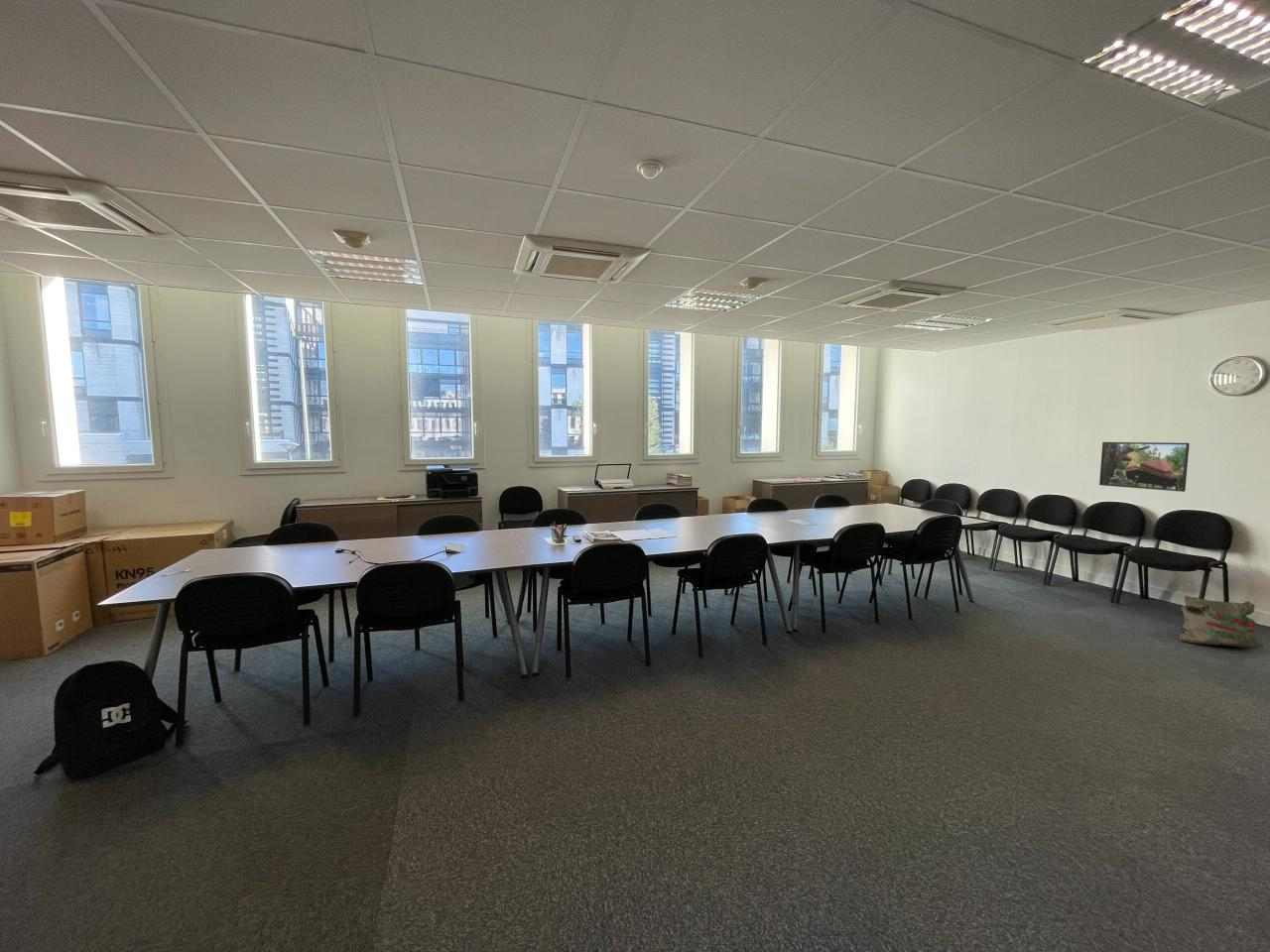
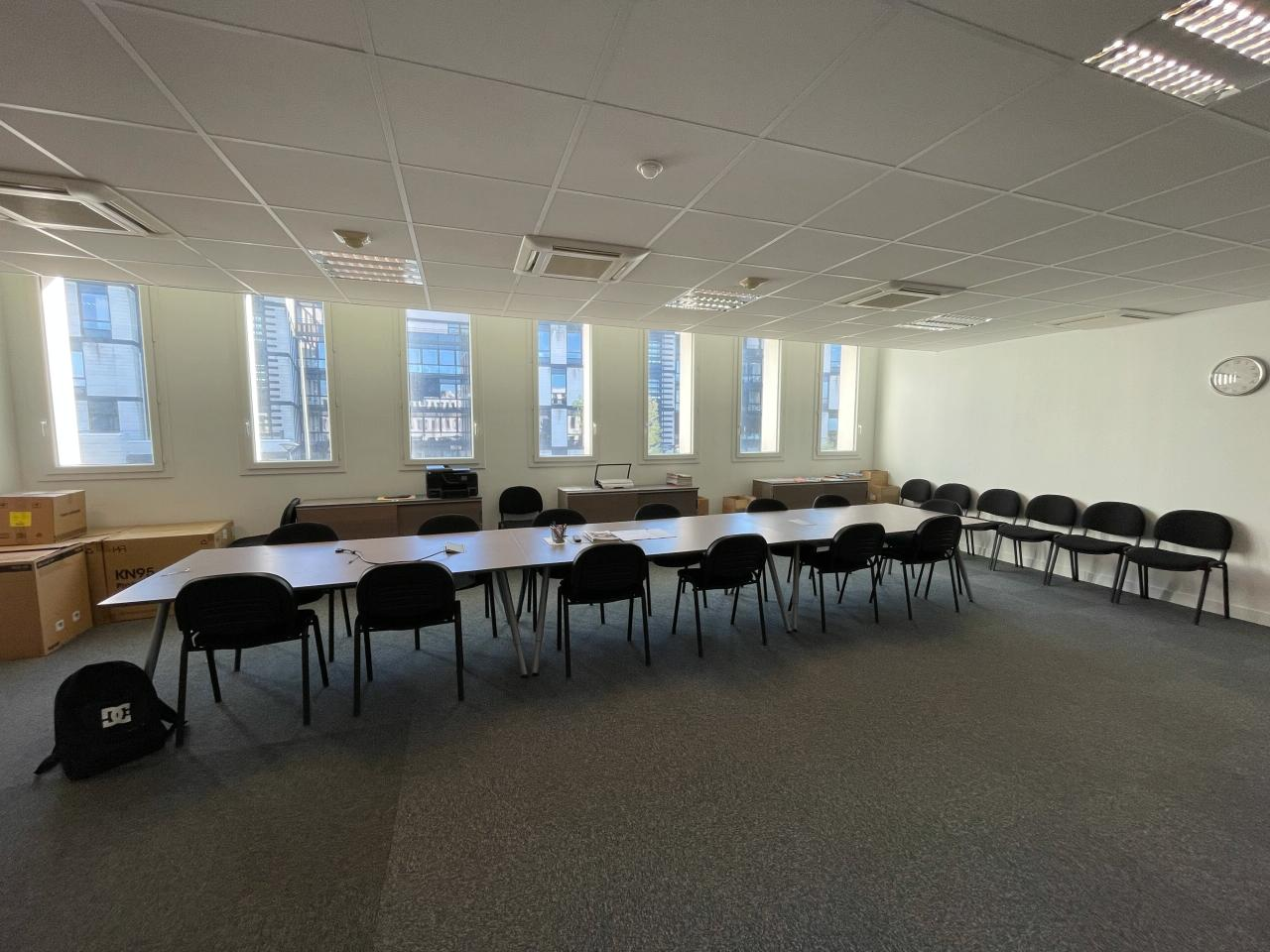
- bag (1218, 621)
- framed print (1141, 465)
